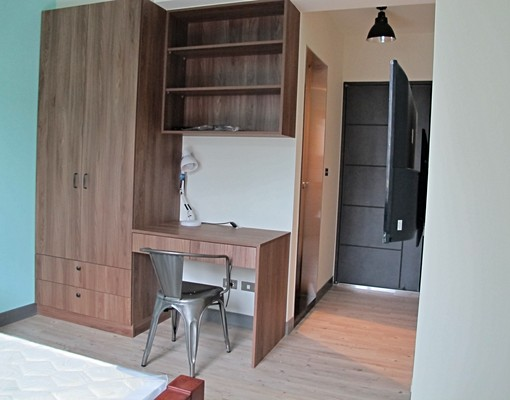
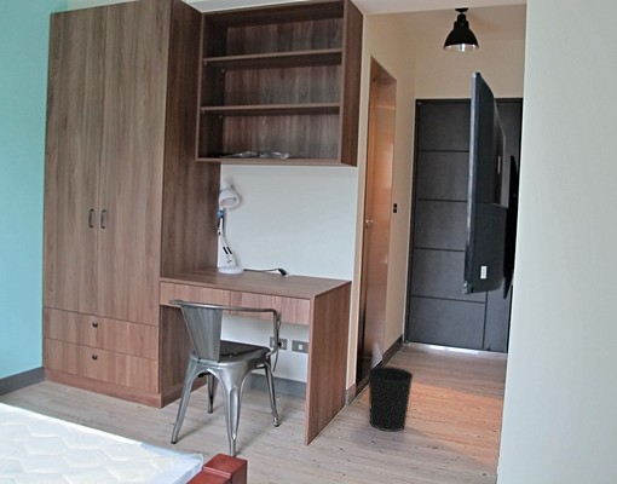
+ wastebasket (388, 398)
